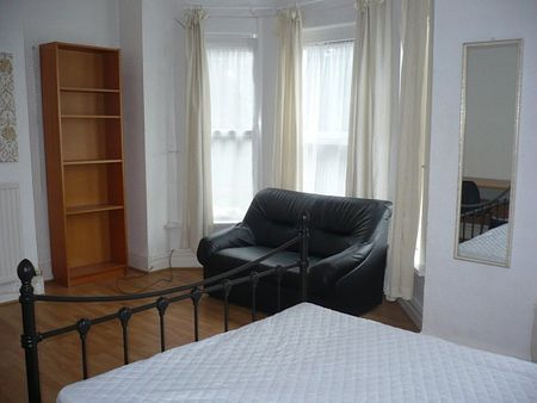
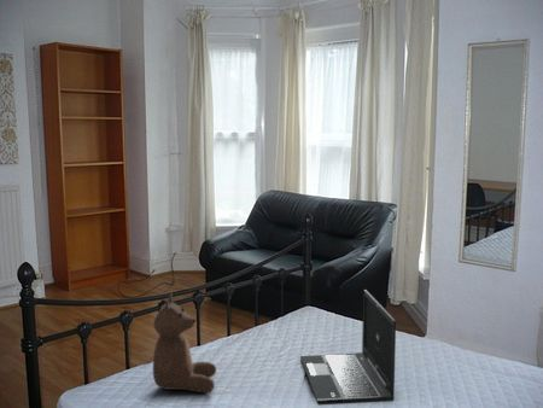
+ teddy bear (183, 340)
+ laptop (343, 354)
